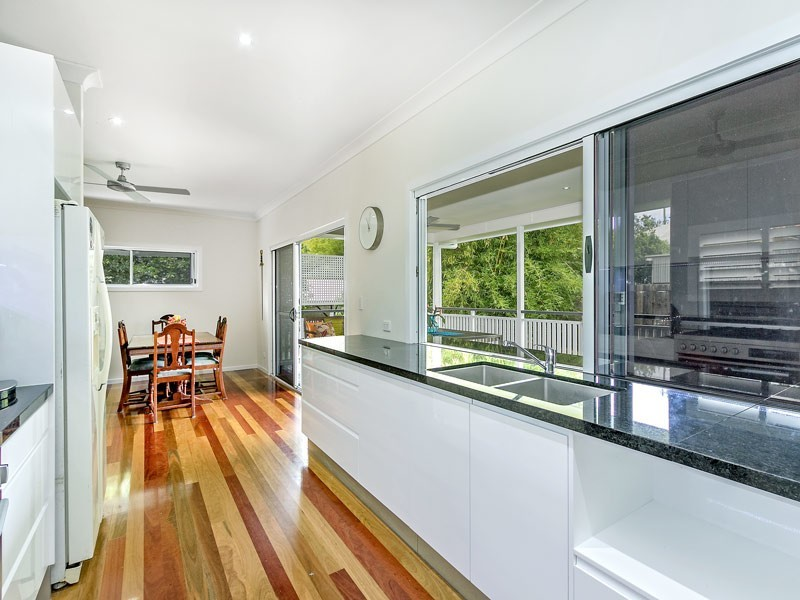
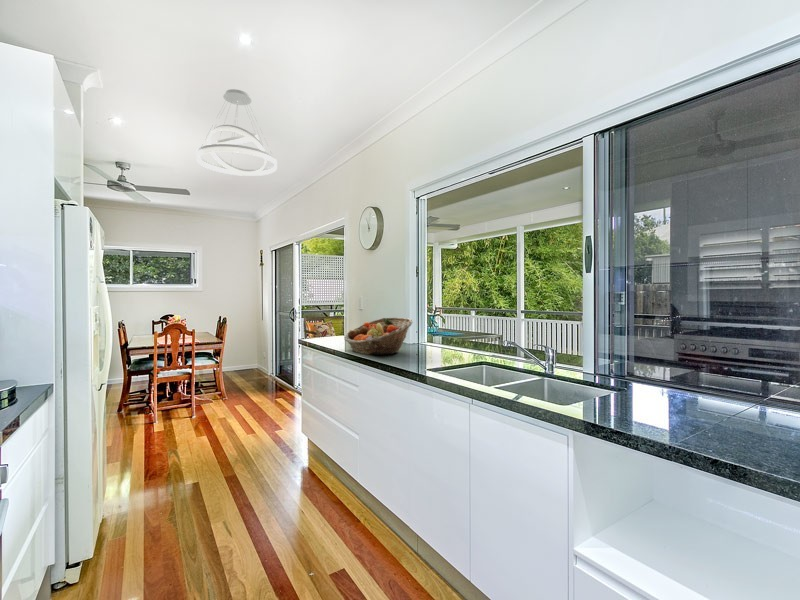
+ fruit basket (378, 334)
+ pendant light (237, 131)
